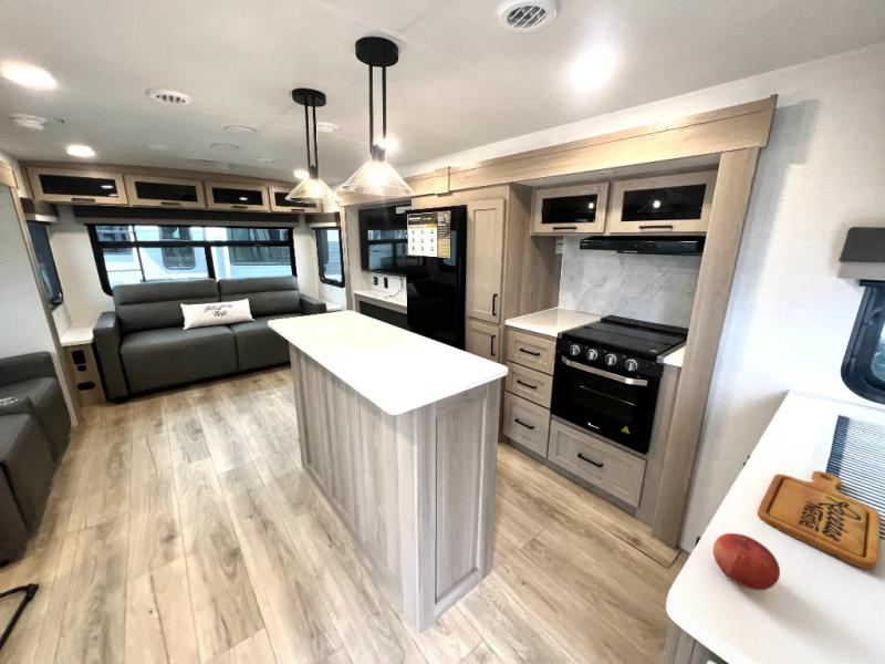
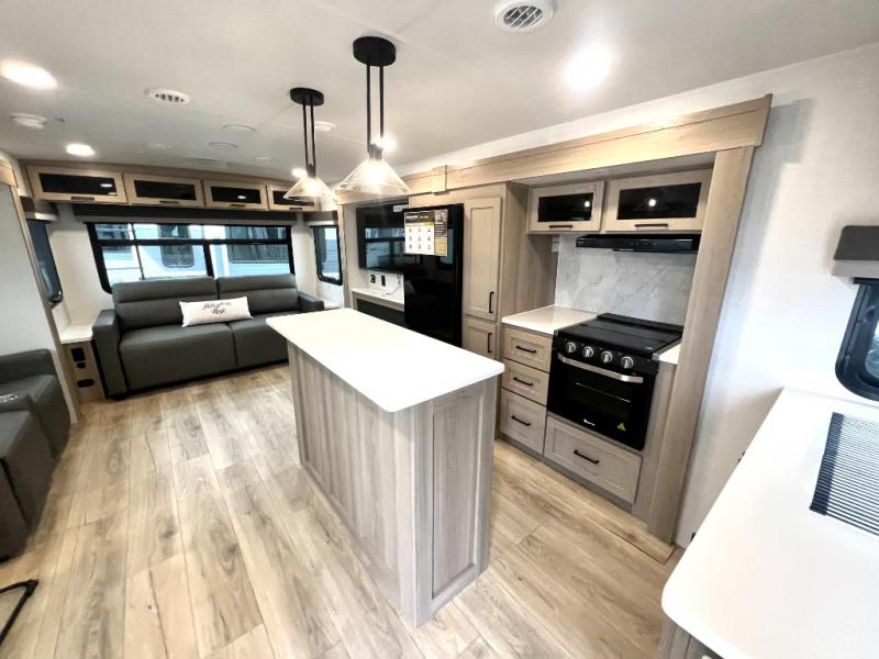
- fruit (745, 558)
- cutting board (820, 505)
